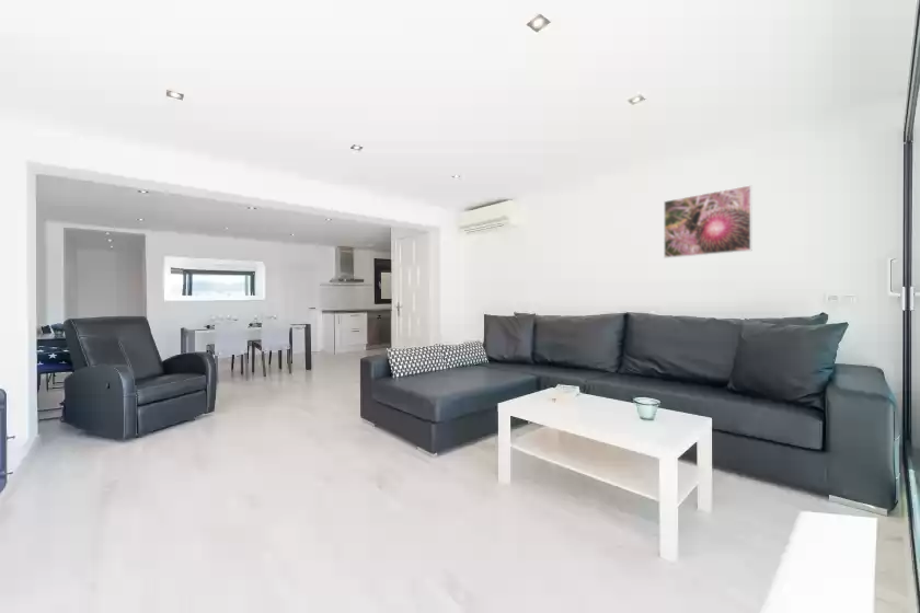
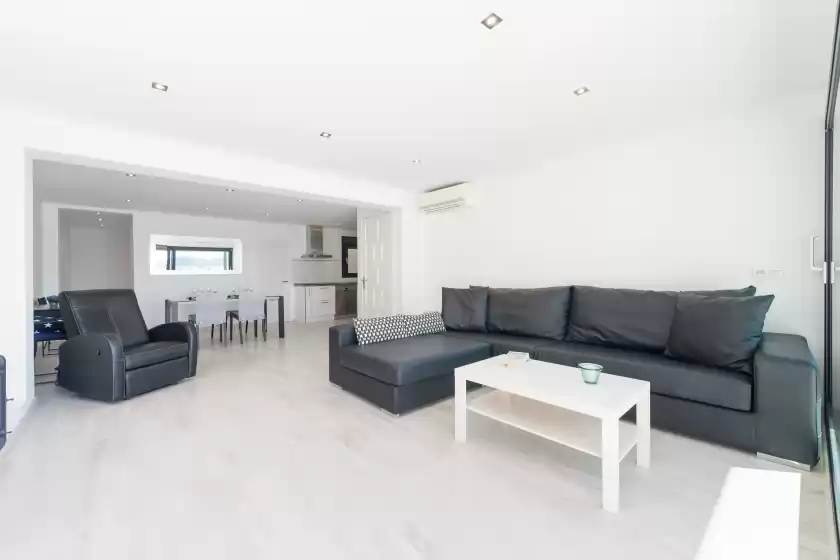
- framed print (704, 223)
